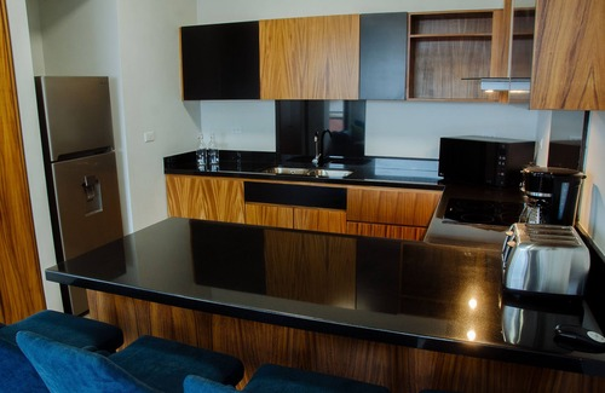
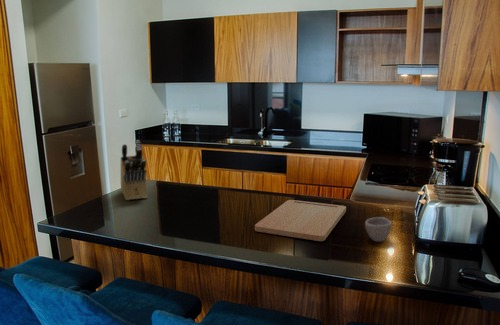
+ cup (378, 229)
+ cutting board (303, 217)
+ knife block (132, 167)
